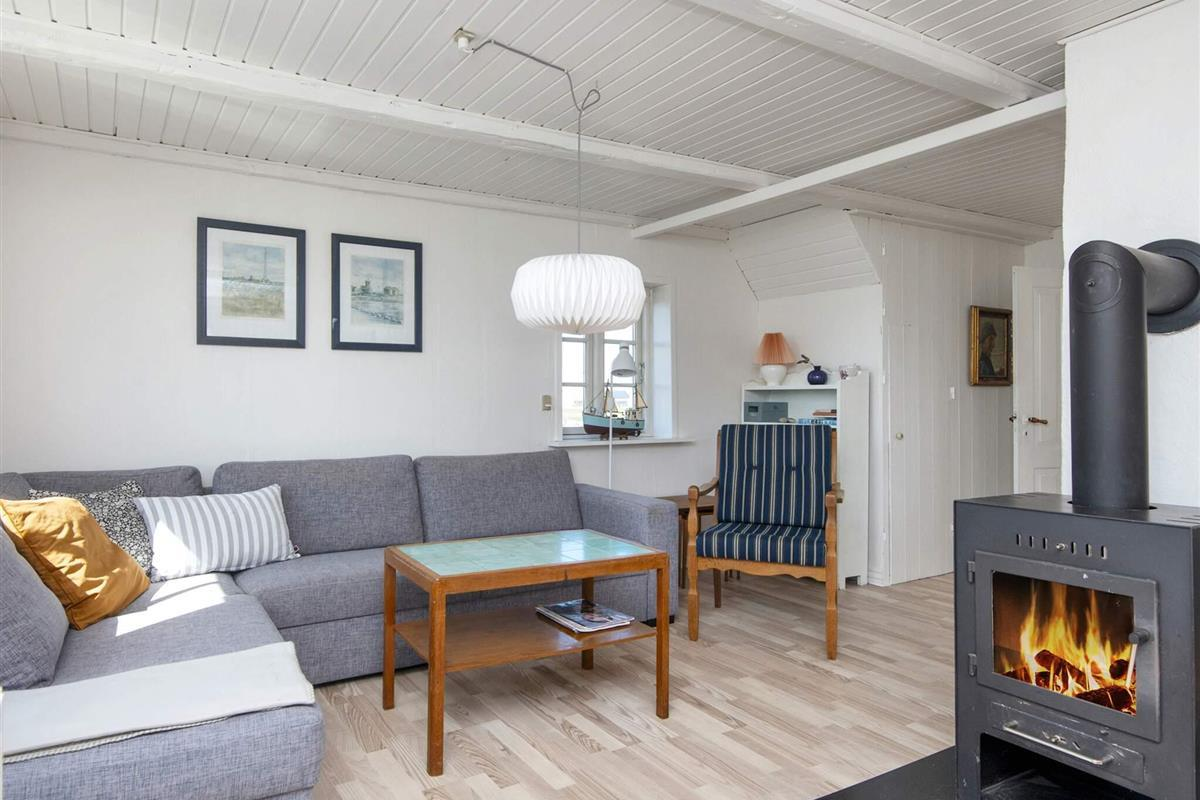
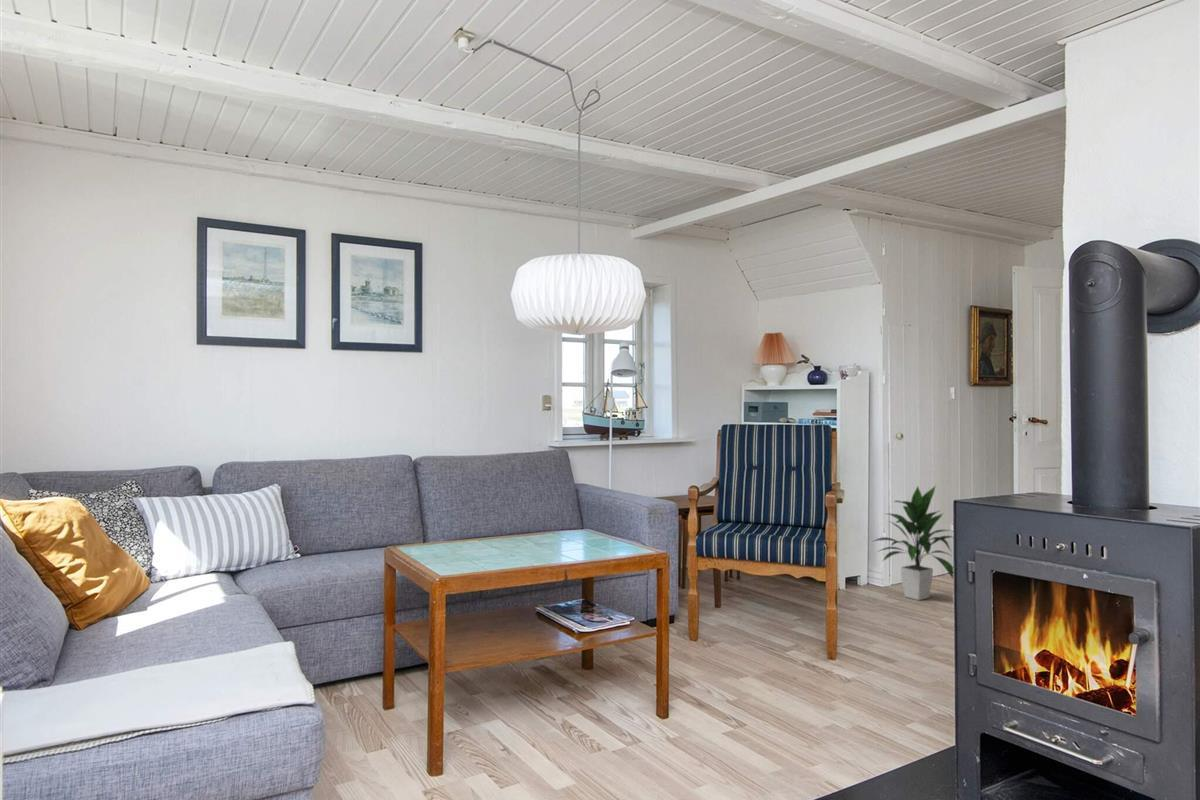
+ indoor plant (918, 542)
